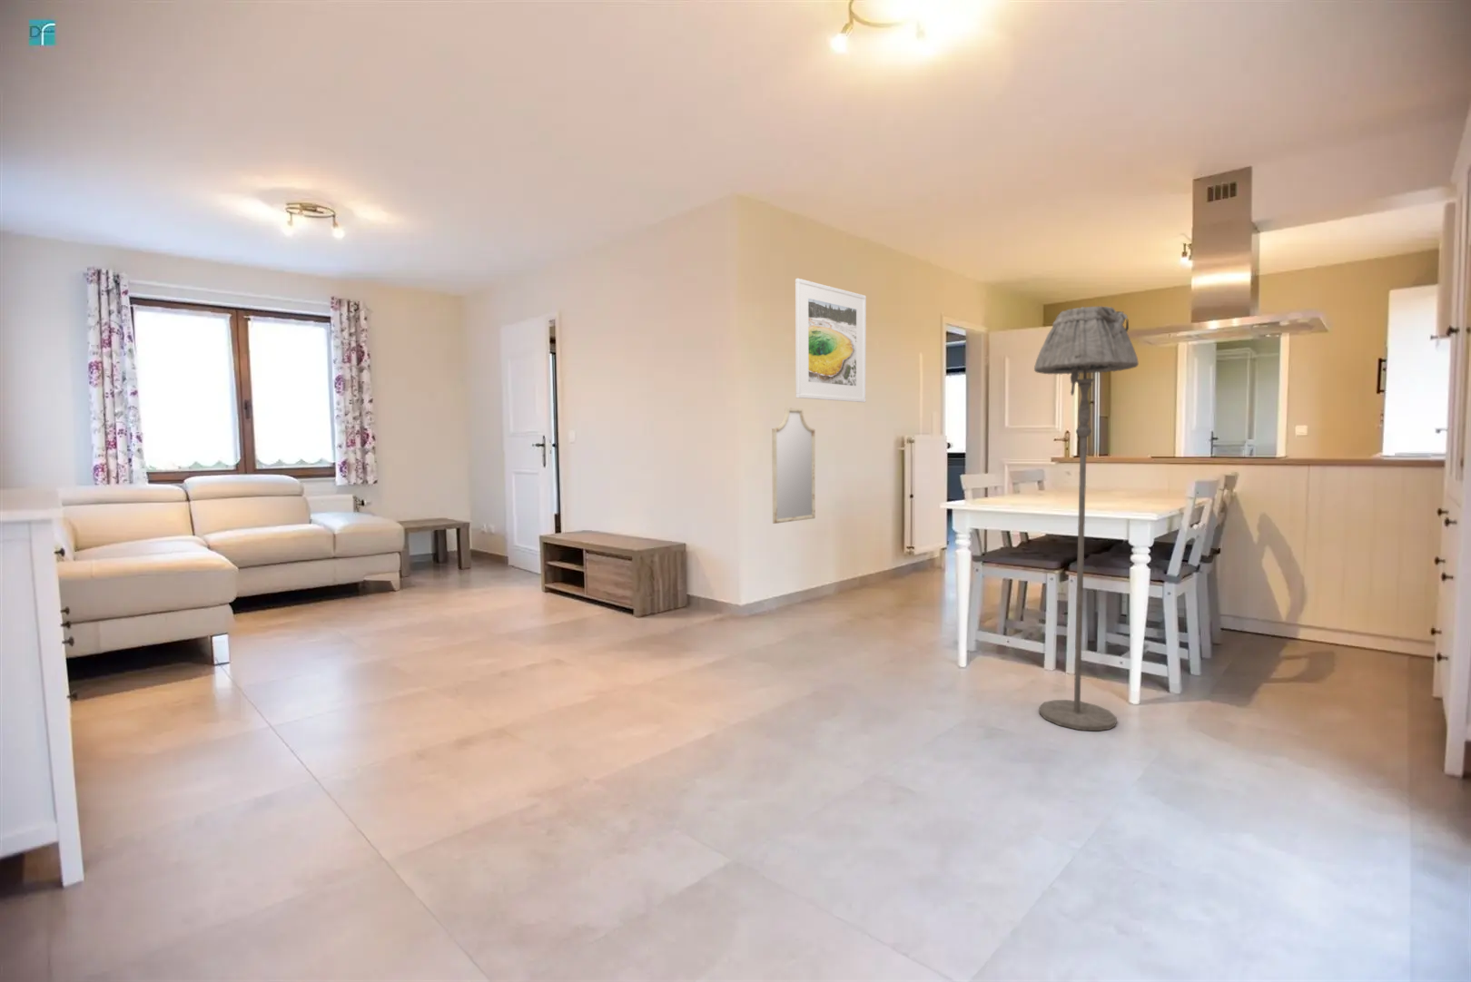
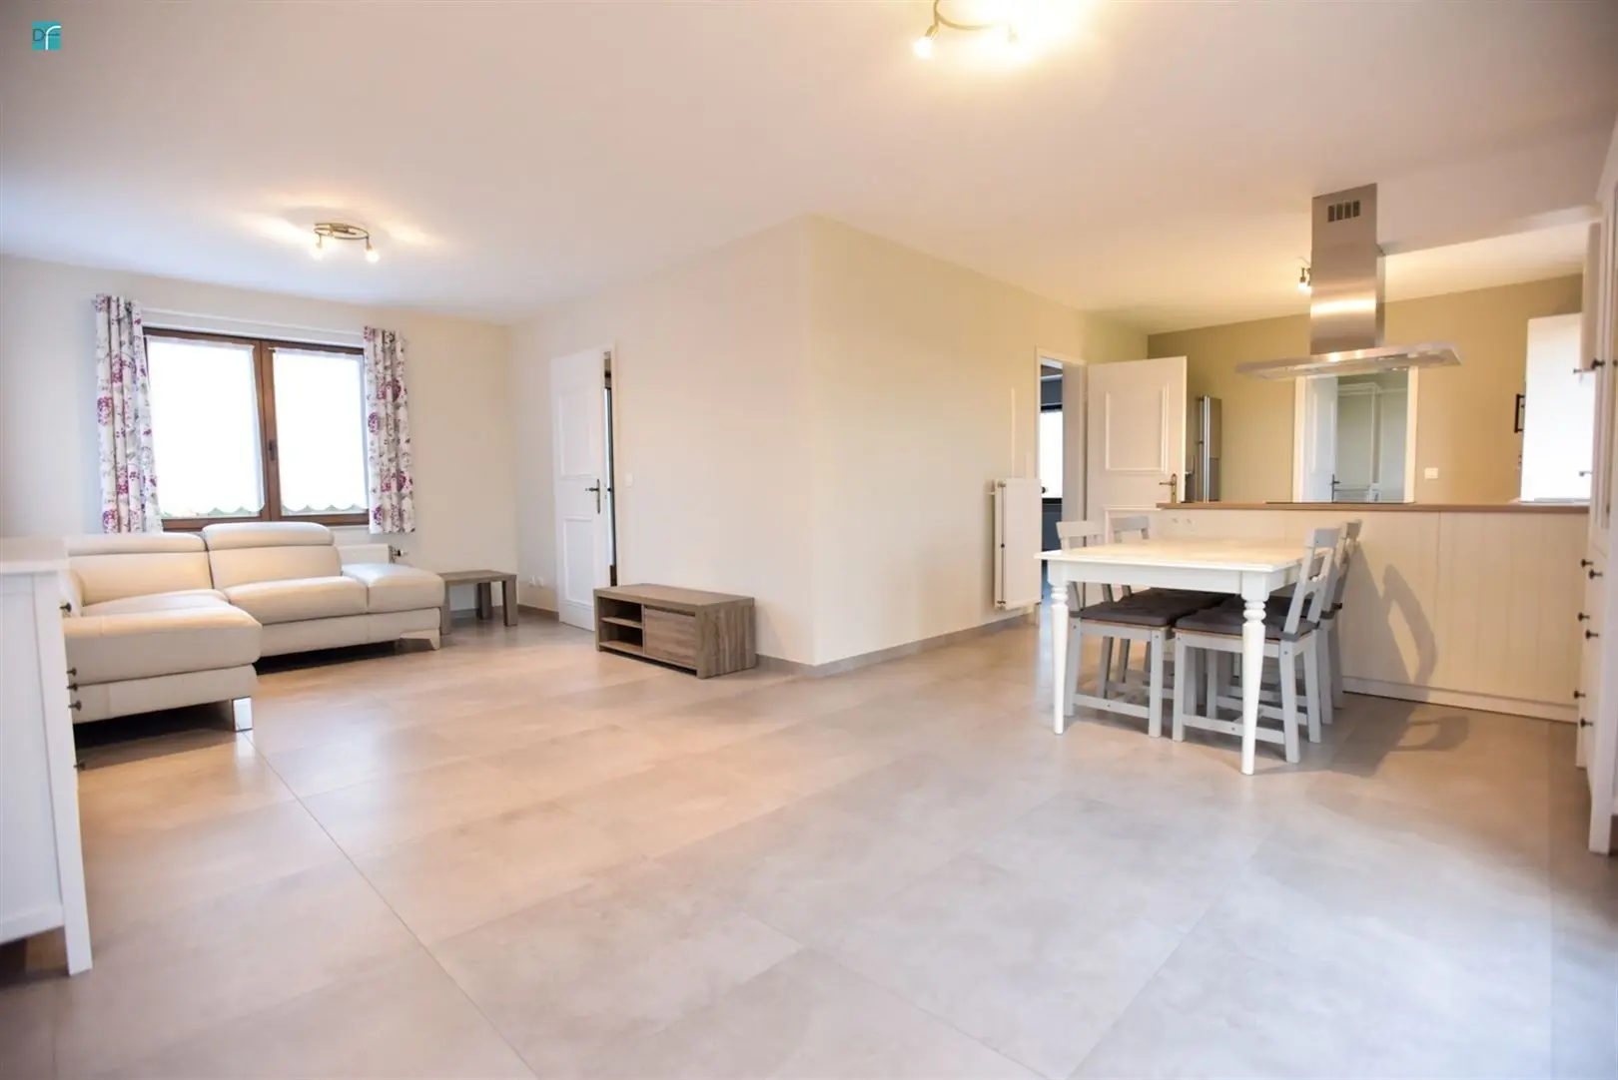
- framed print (833, 344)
- home mirror (795, 465)
- floor lamp (1081, 517)
